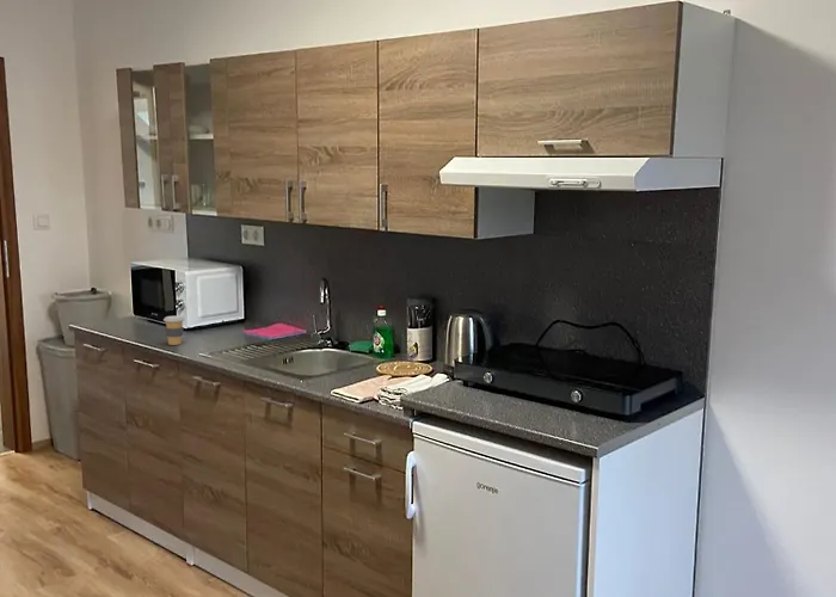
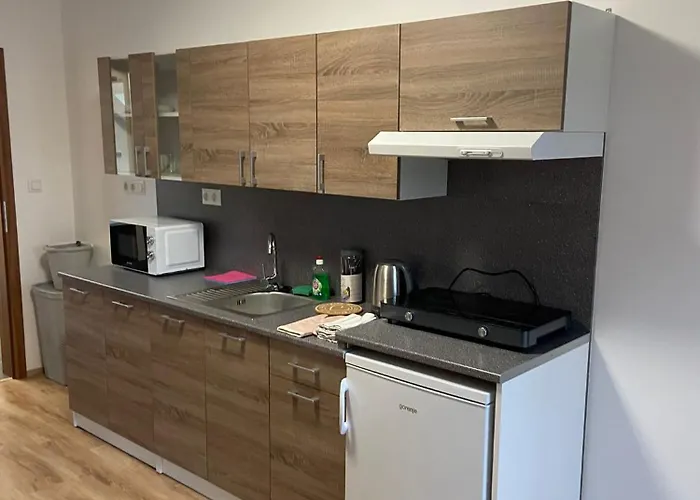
- coffee cup (174, 330)
